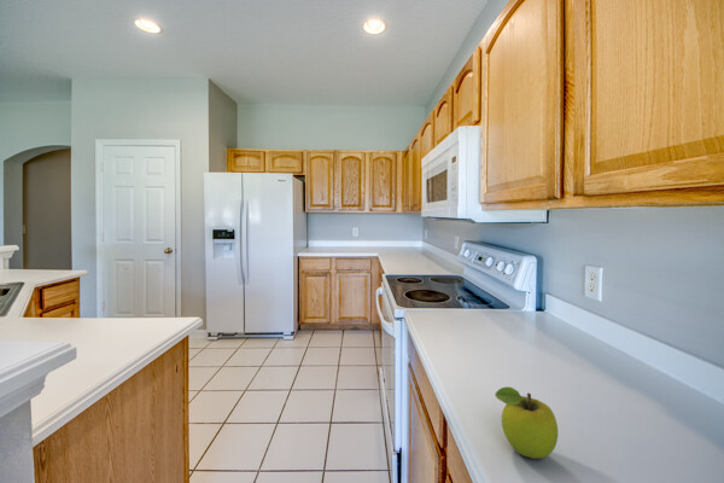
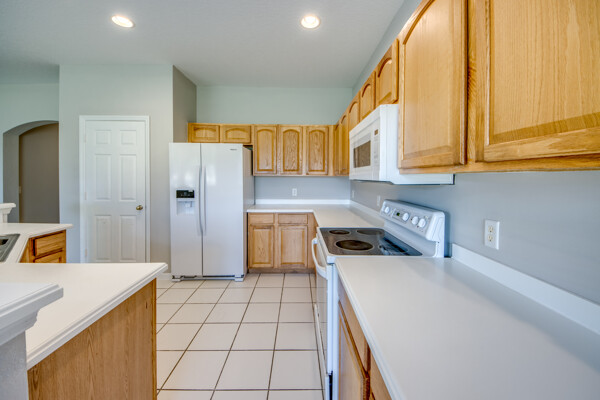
- fruit (524, 420)
